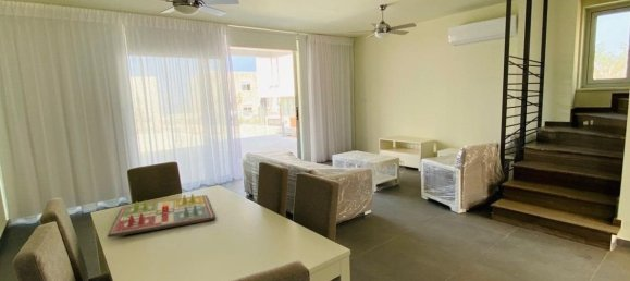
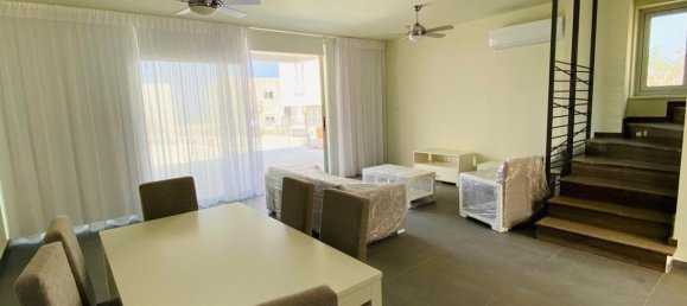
- gameboard (165, 208)
